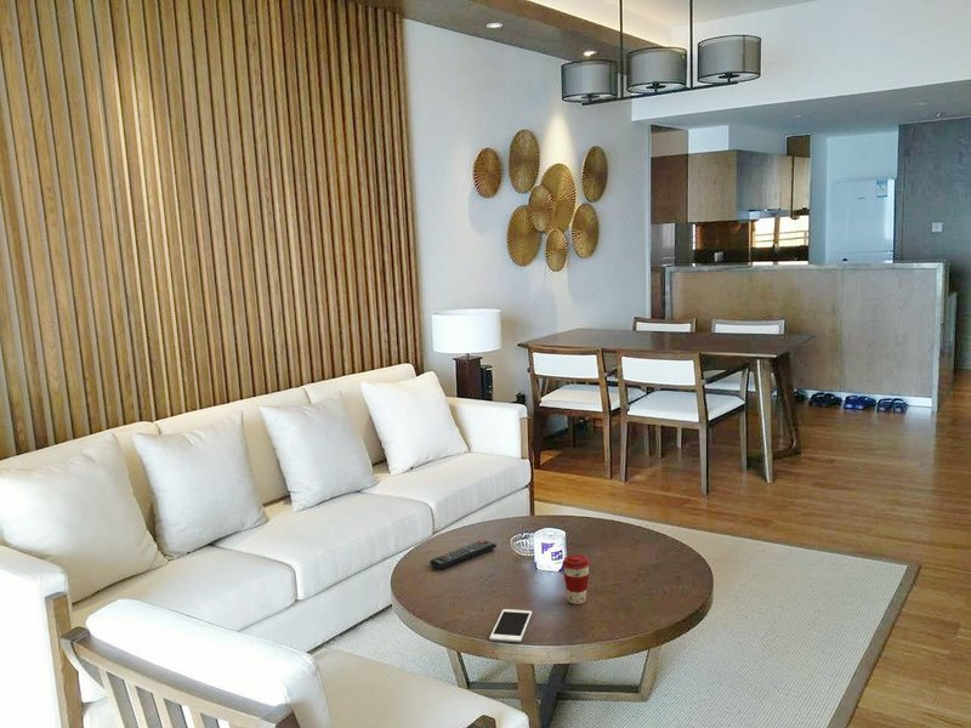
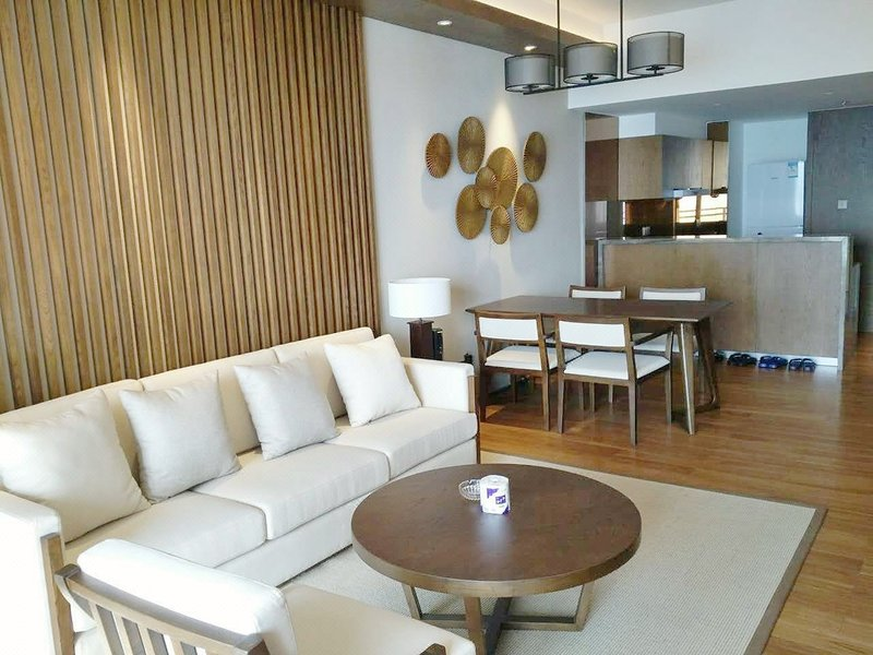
- cell phone (511, 625)
- coffee cup (575, 579)
- remote control (464, 554)
